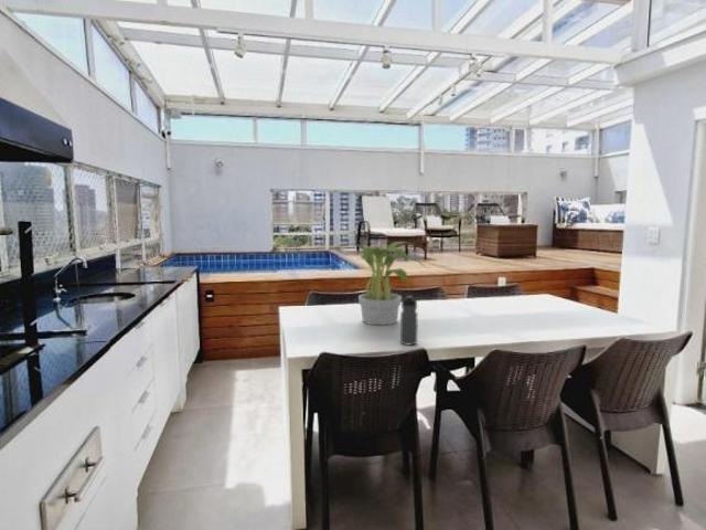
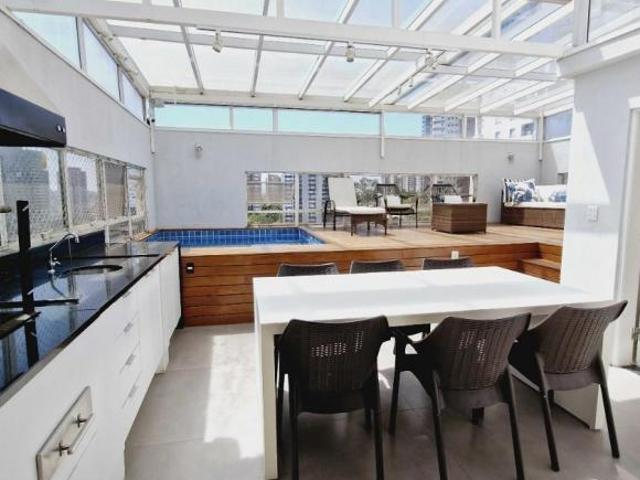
- potted plant (379, 282)
- water bottle (408, 319)
